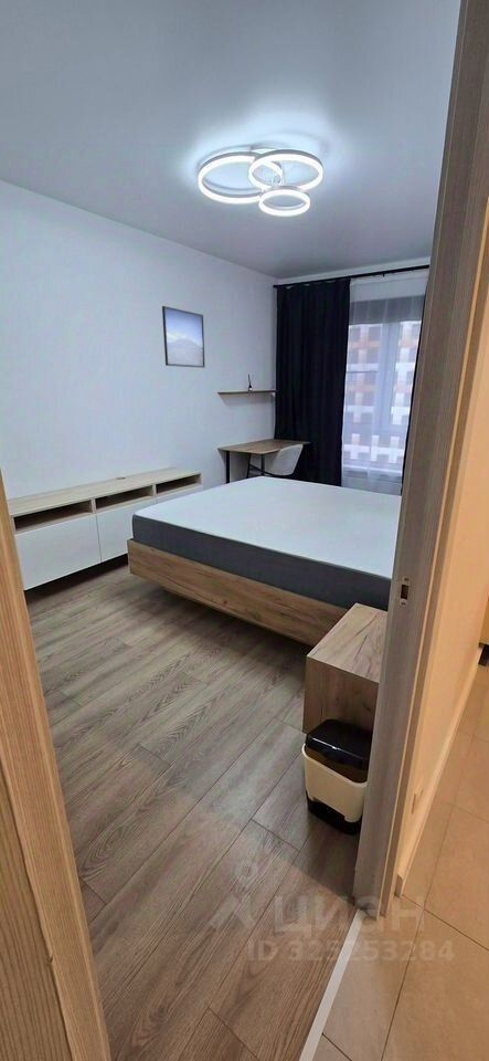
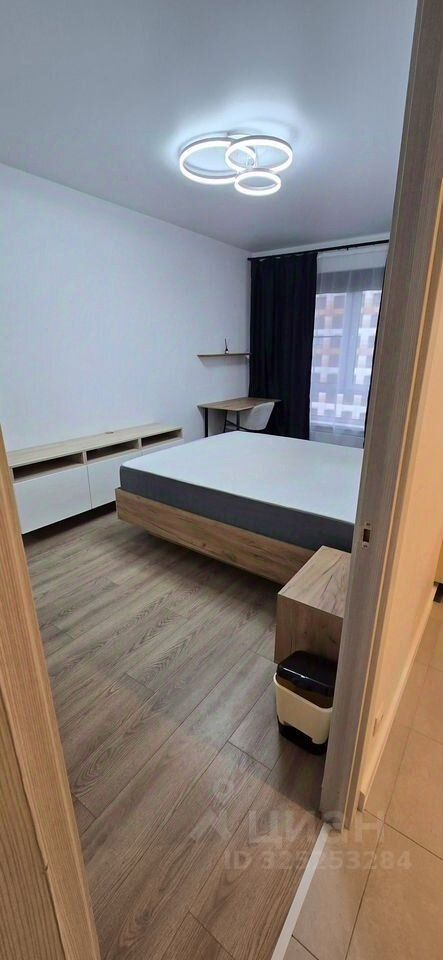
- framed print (184, 338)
